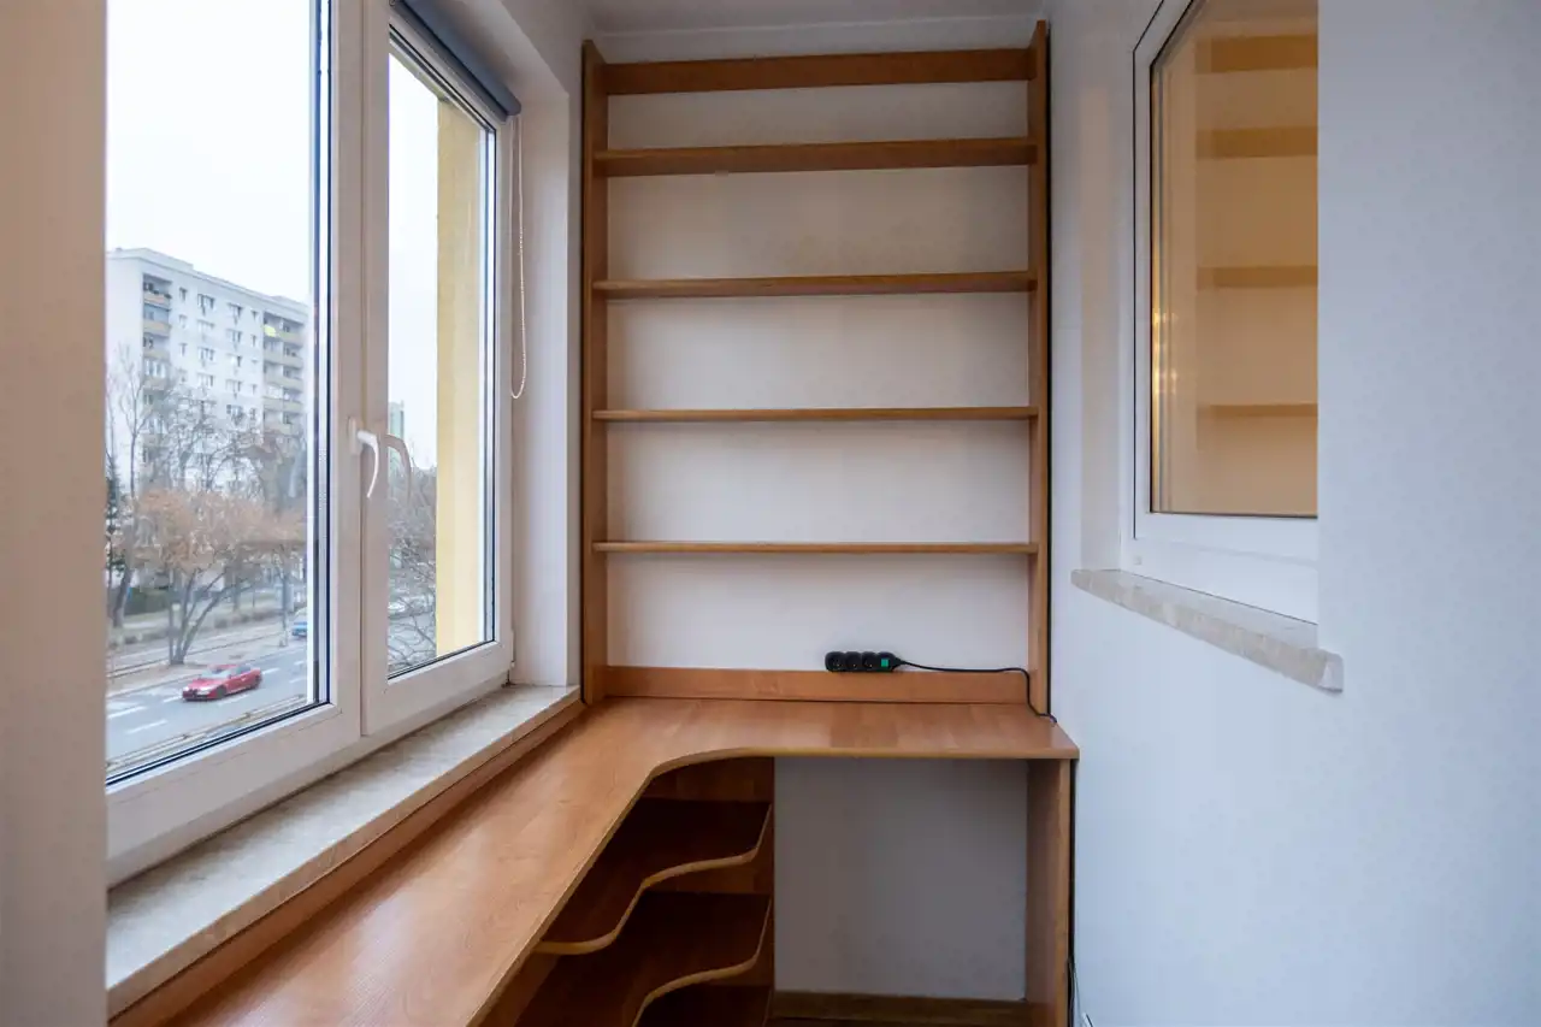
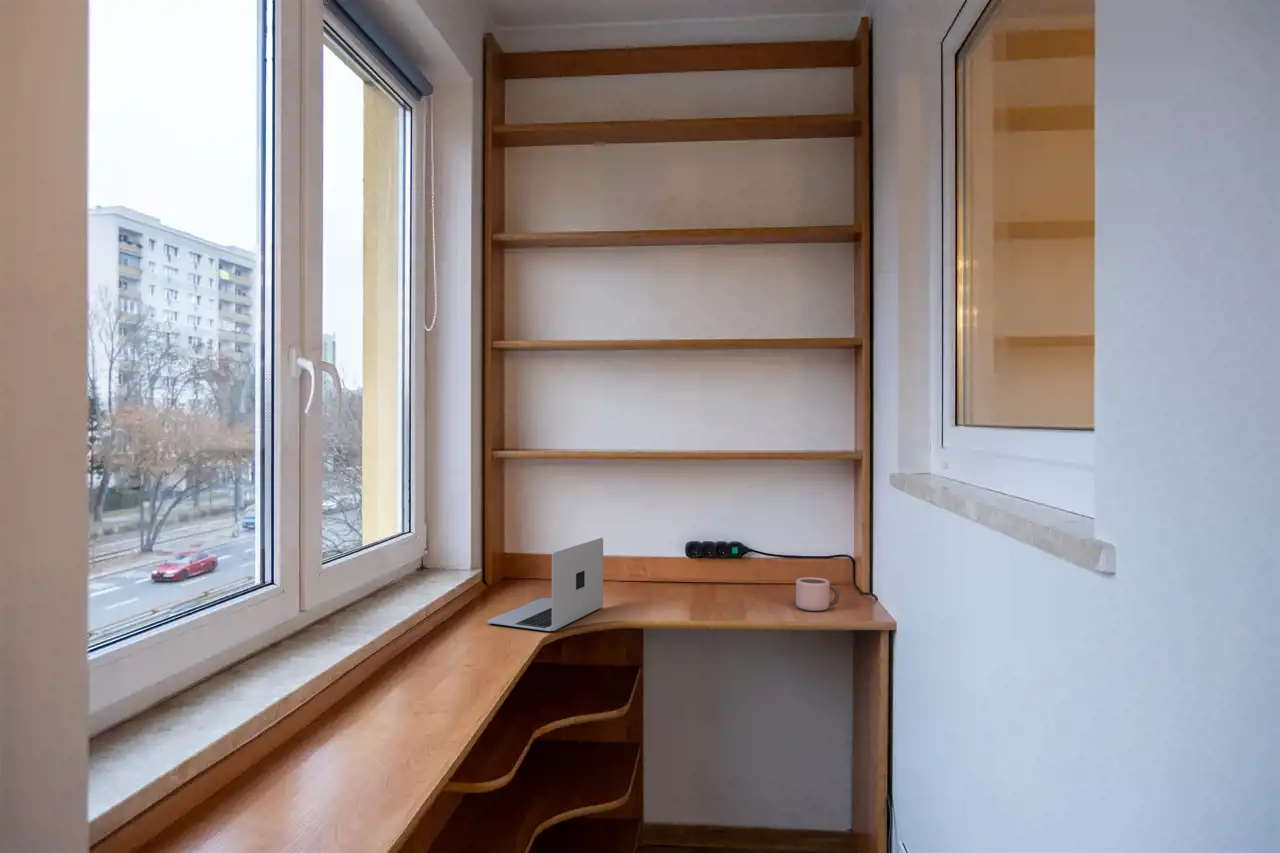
+ laptop (552, 579)
+ mug (817, 594)
